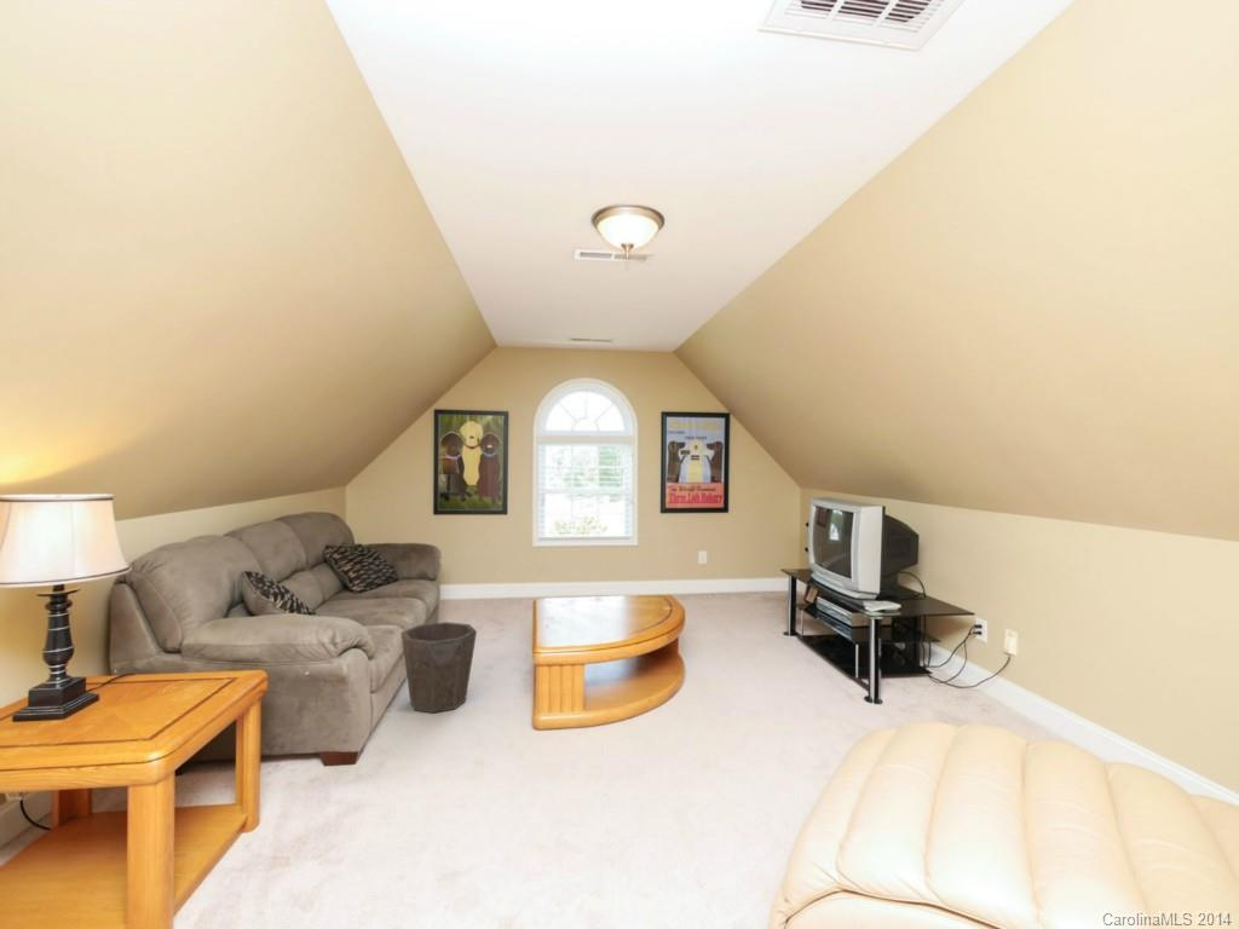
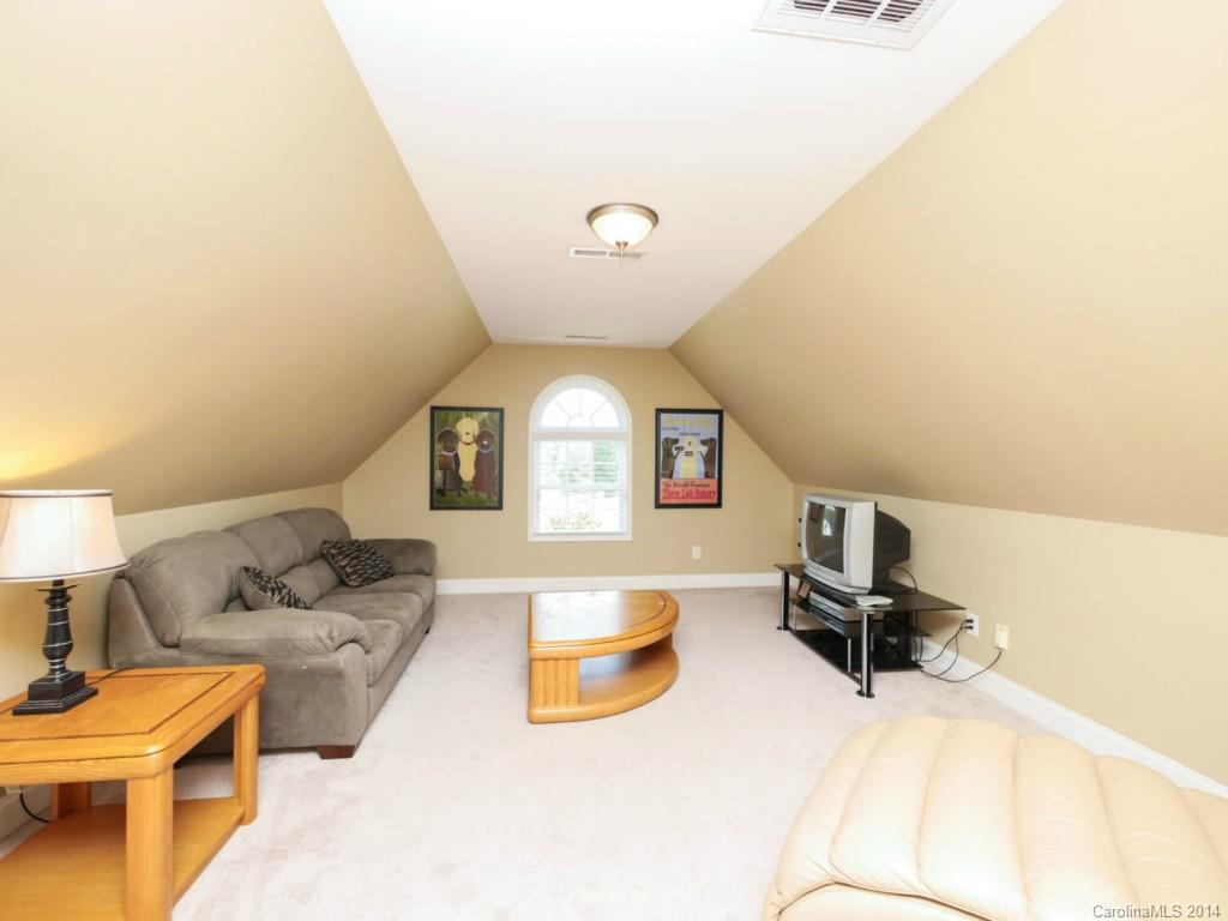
- waste bin (438, 667)
